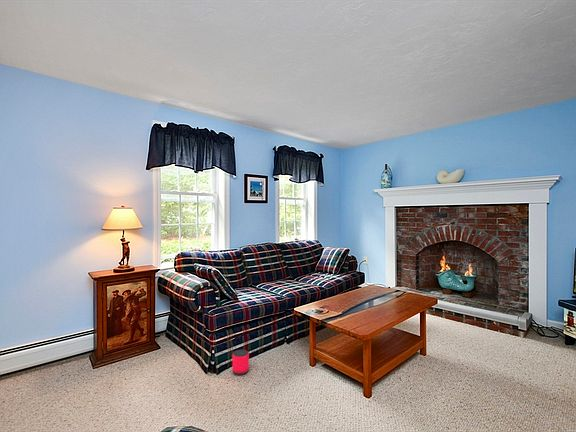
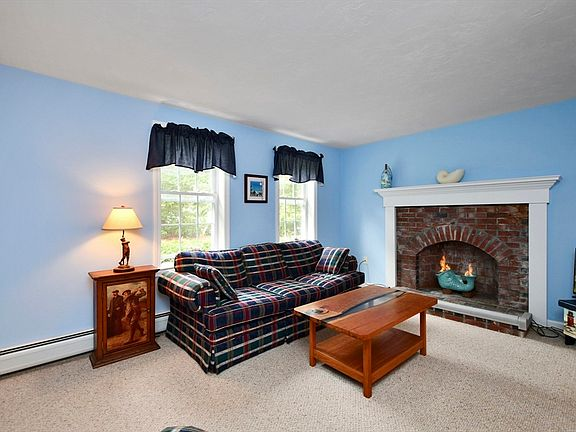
- speaker (240, 362)
